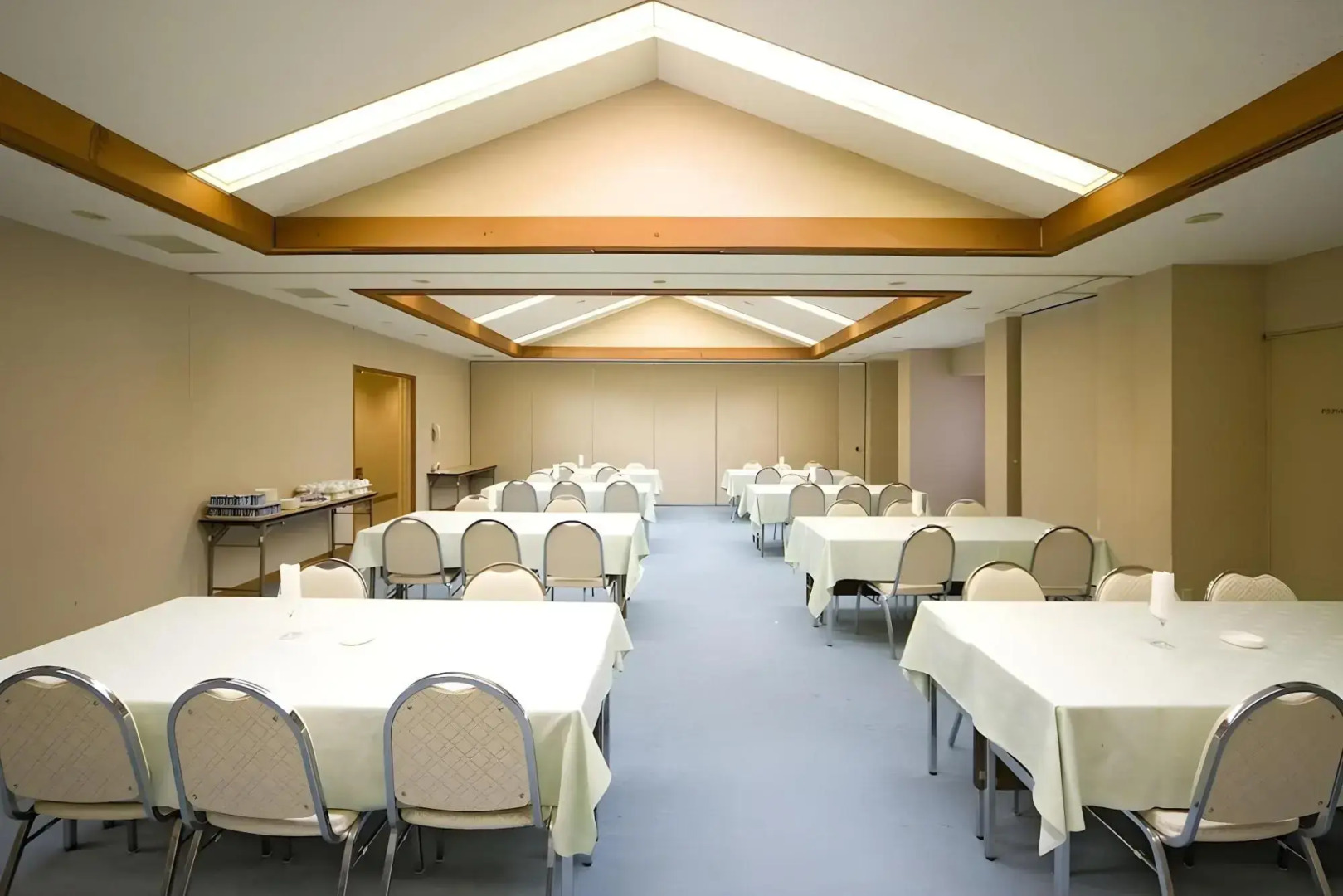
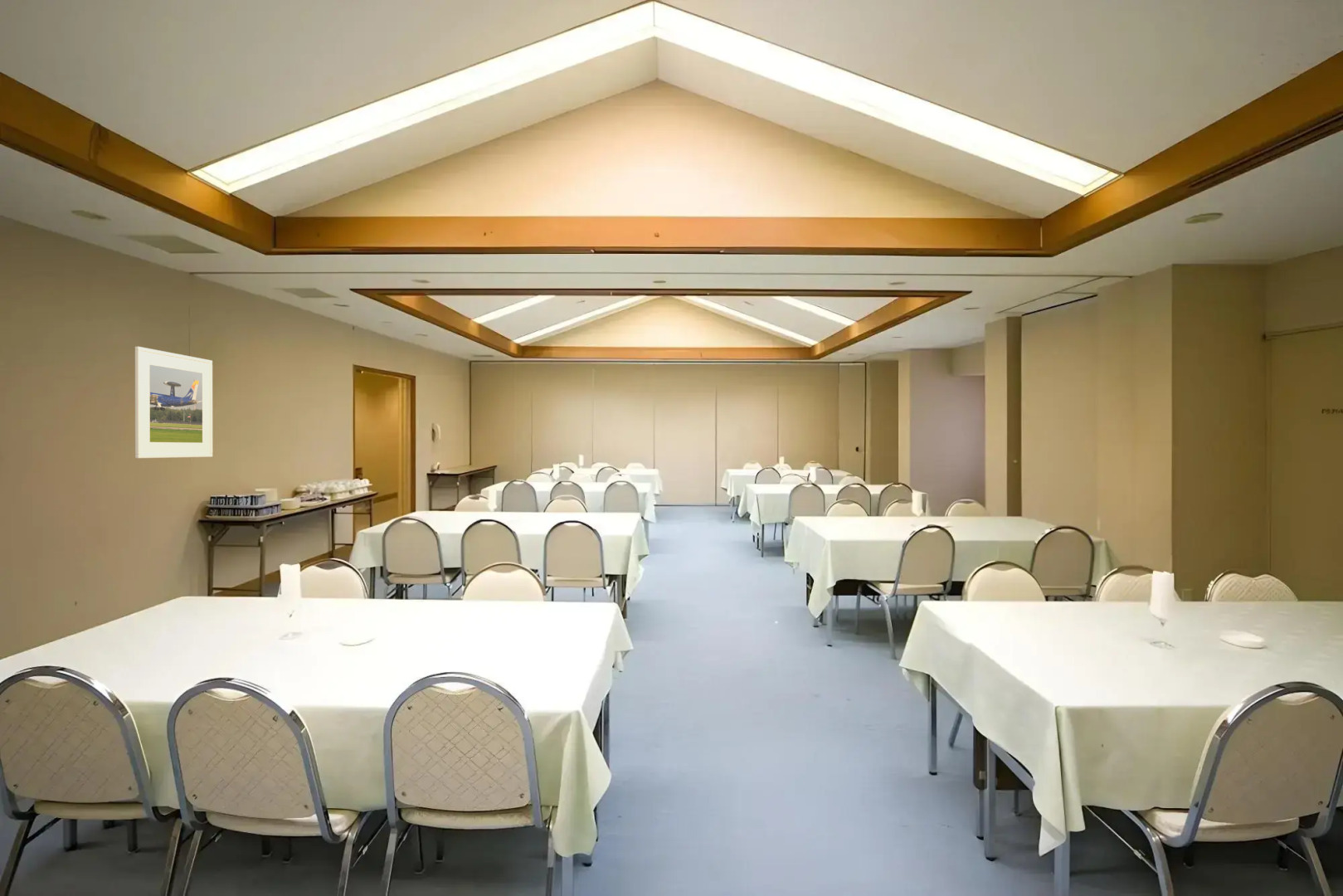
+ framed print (177, 406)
